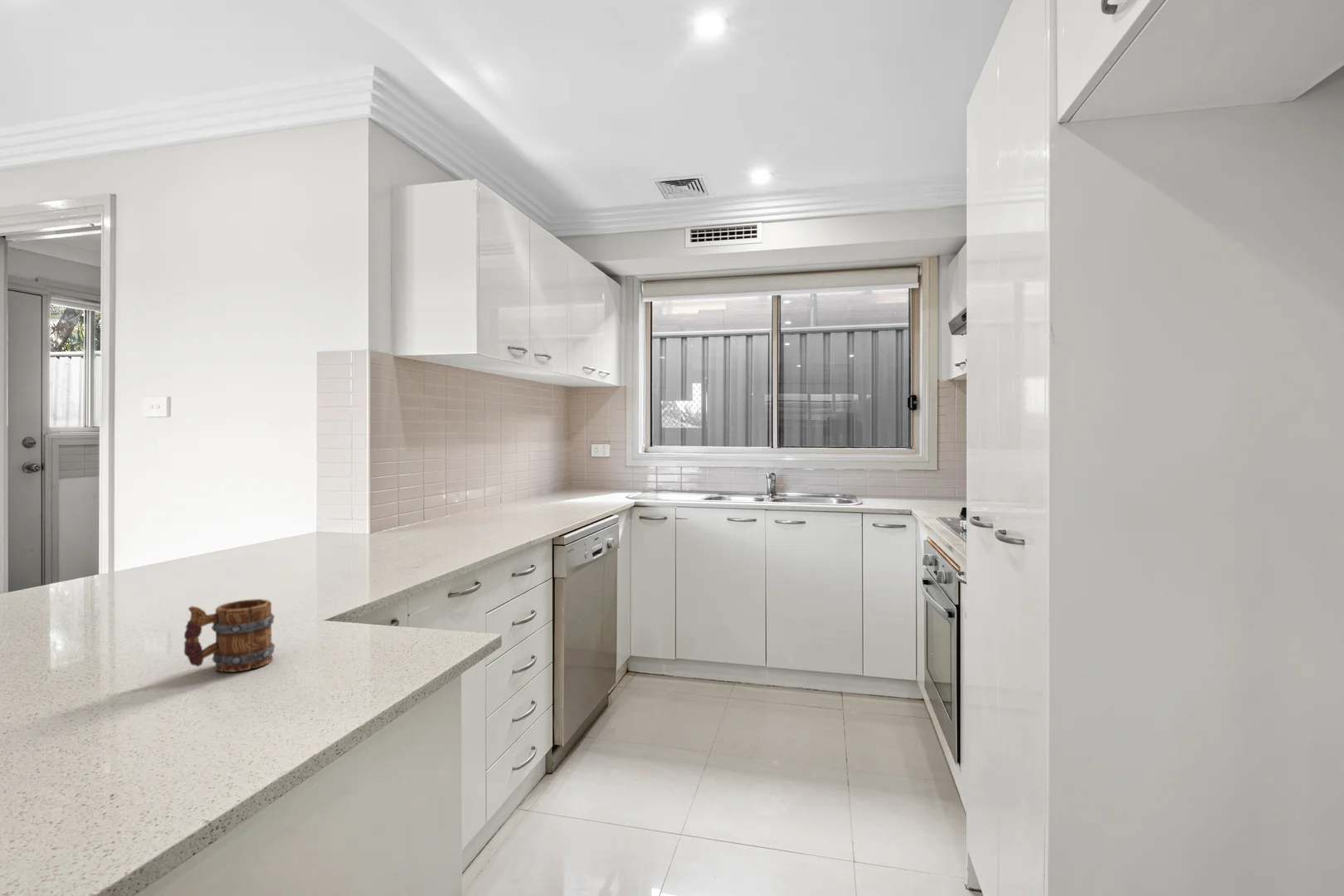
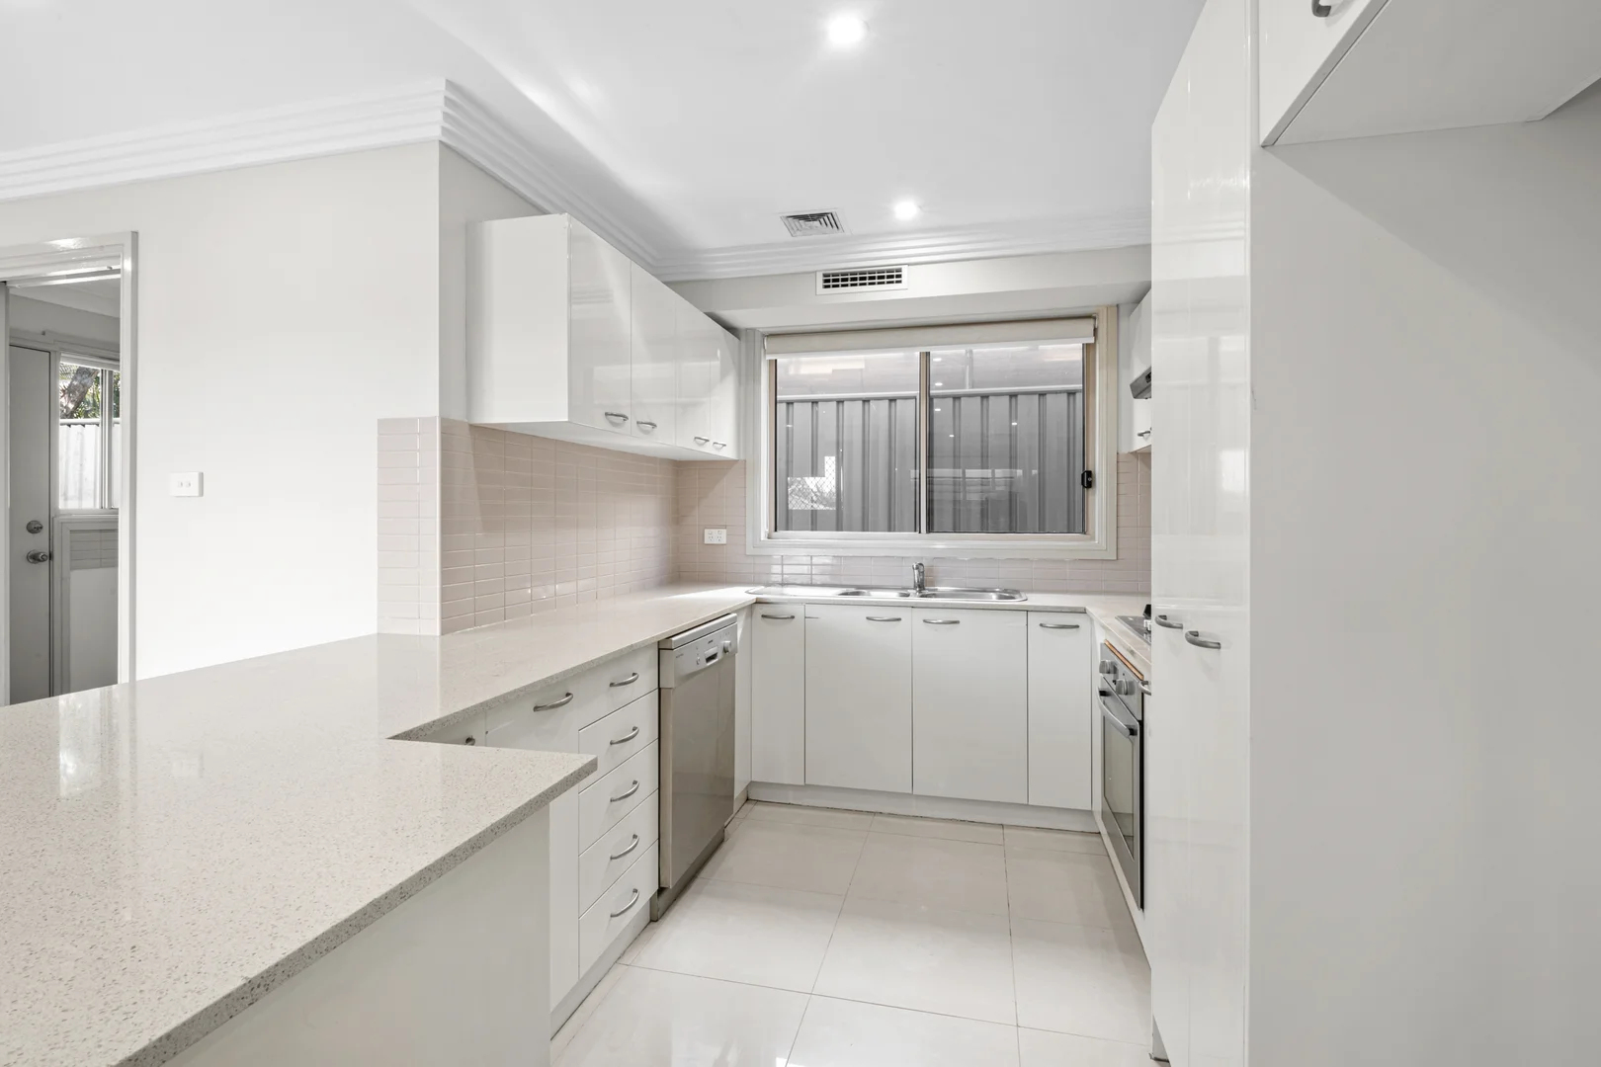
- mug (231, 633)
